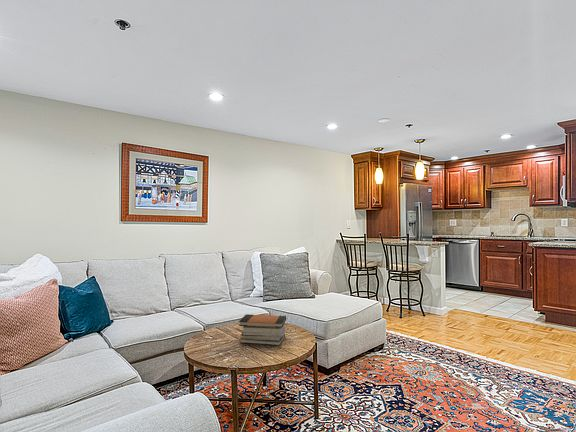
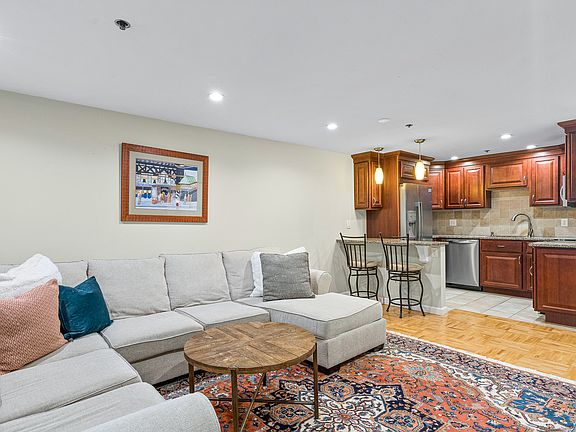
- book stack (263, 329)
